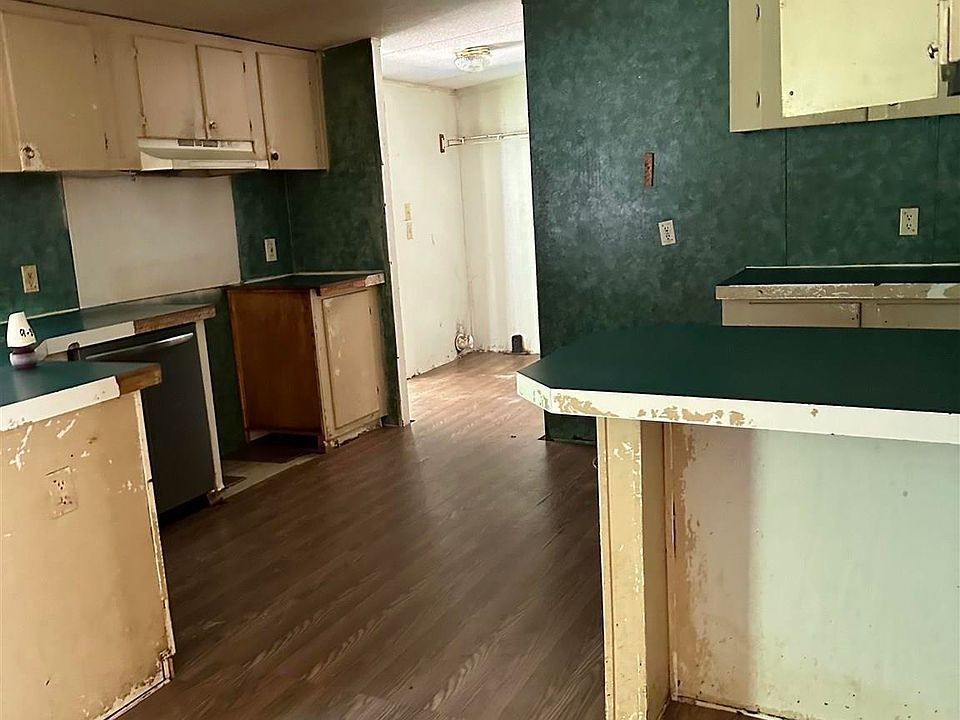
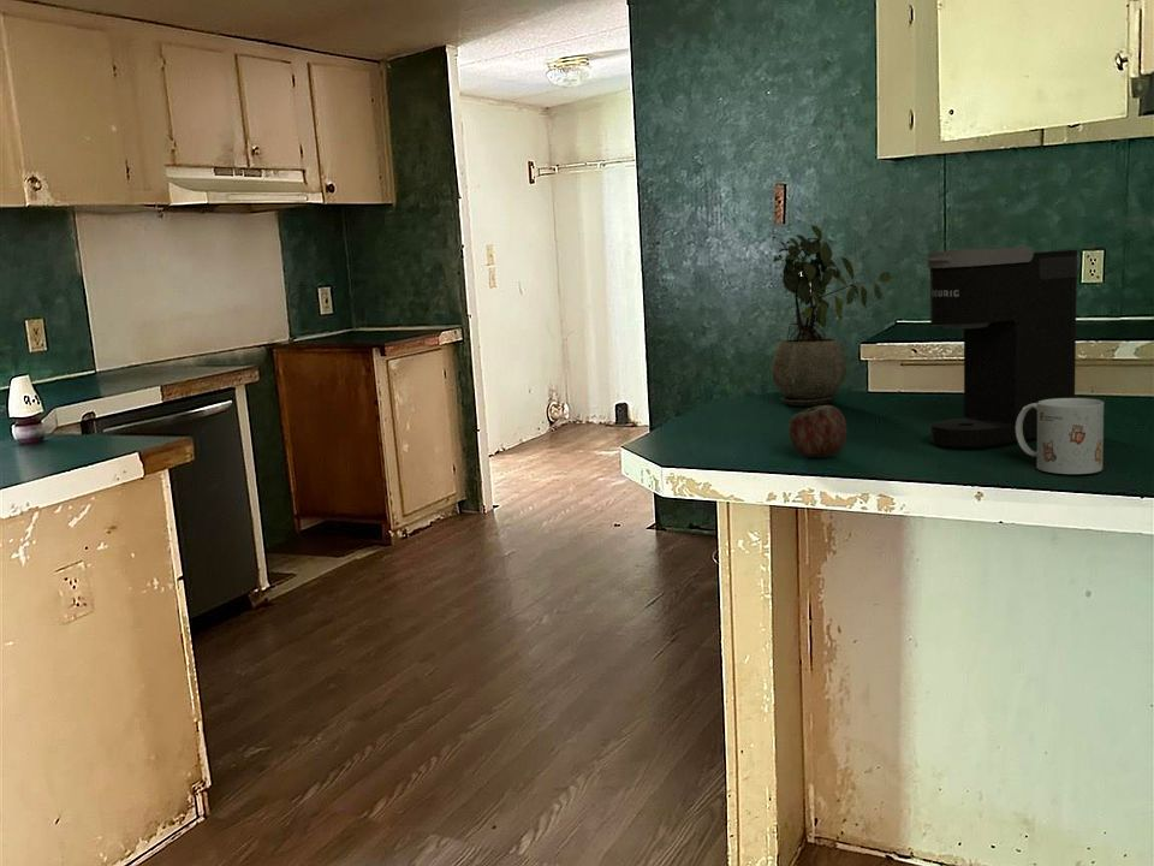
+ potted plant (822, 314)
+ mug (1055, 433)
+ coffee maker (1001, 343)
+ apple (816, 431)
